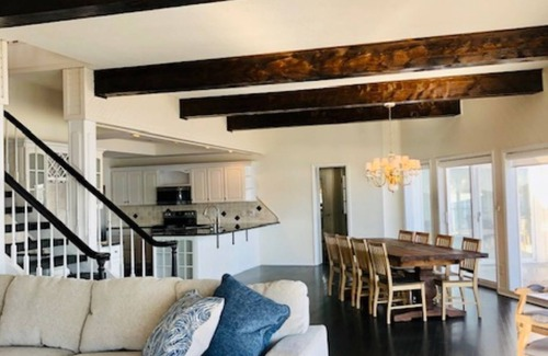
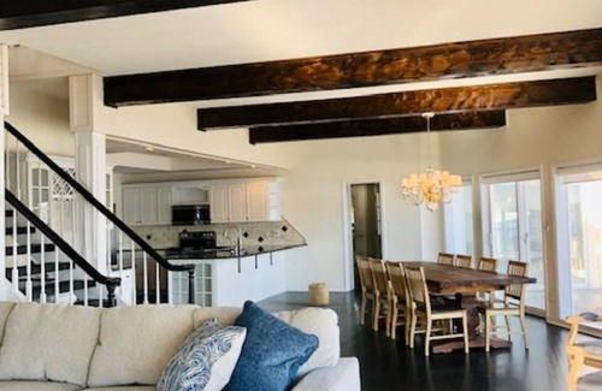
+ basket (318, 292)
